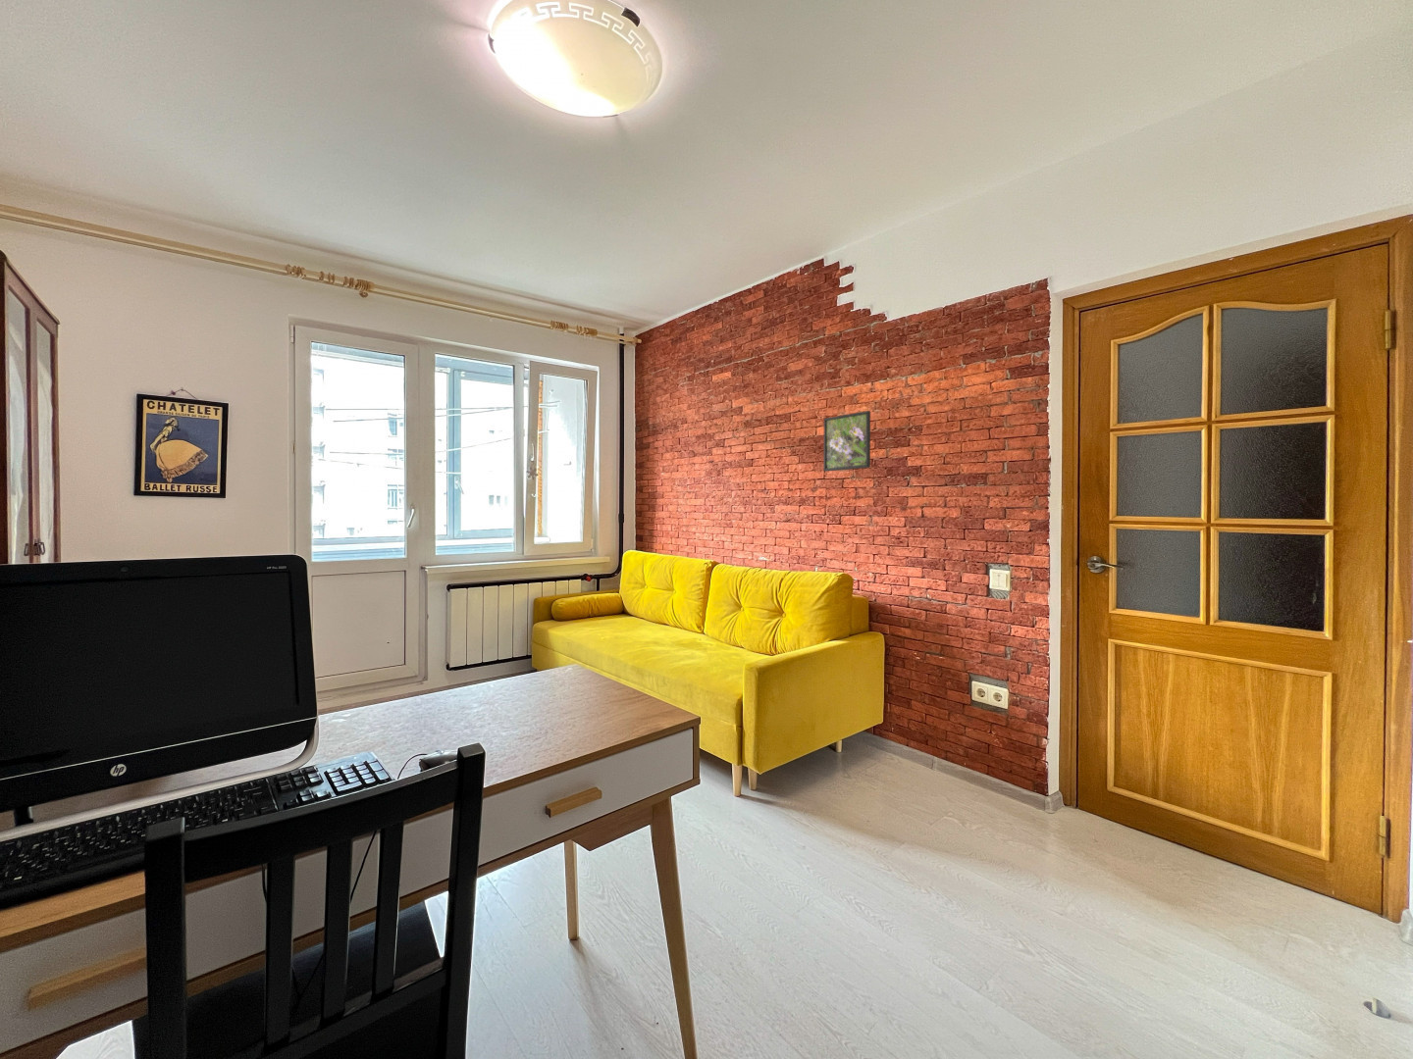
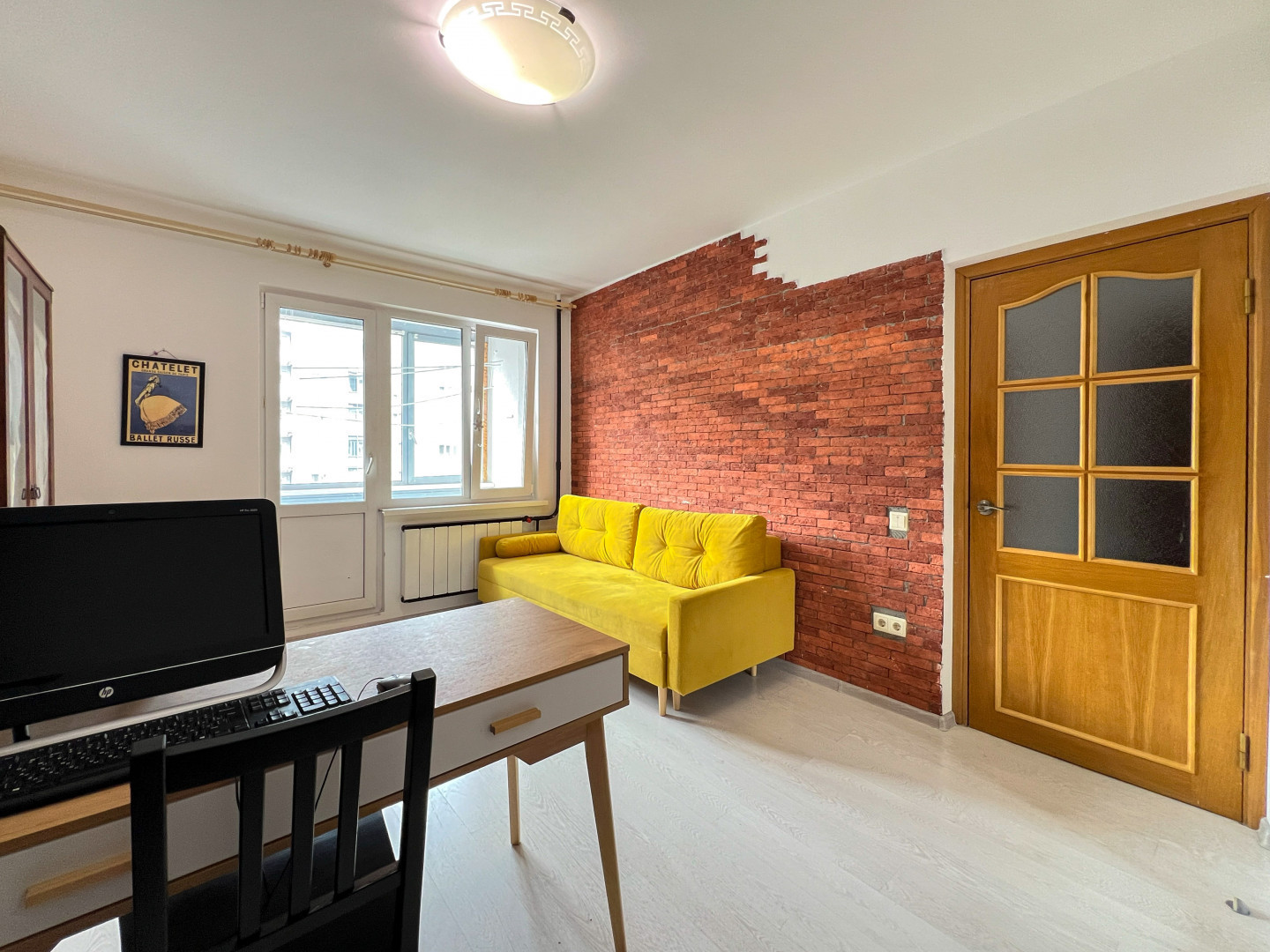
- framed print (846, 442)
